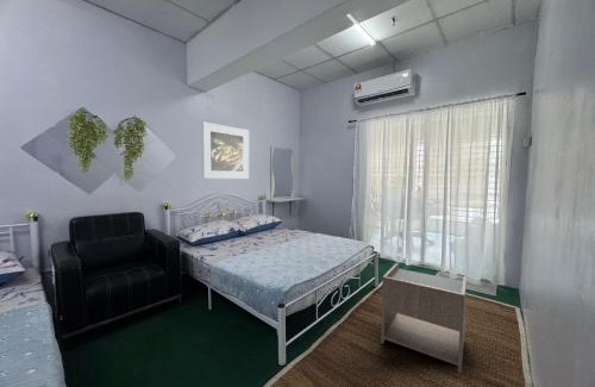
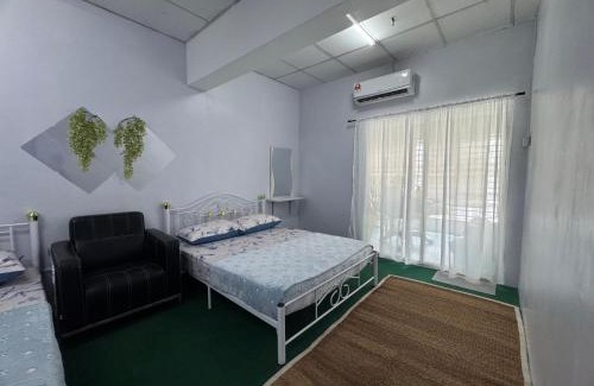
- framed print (227, 152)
- nightstand (424, 308)
